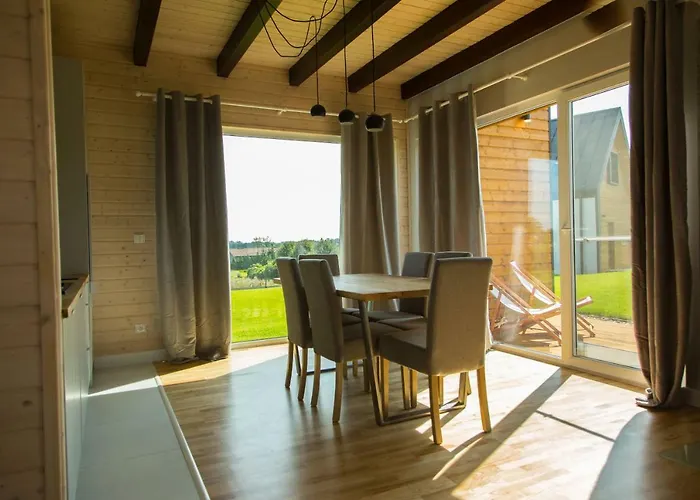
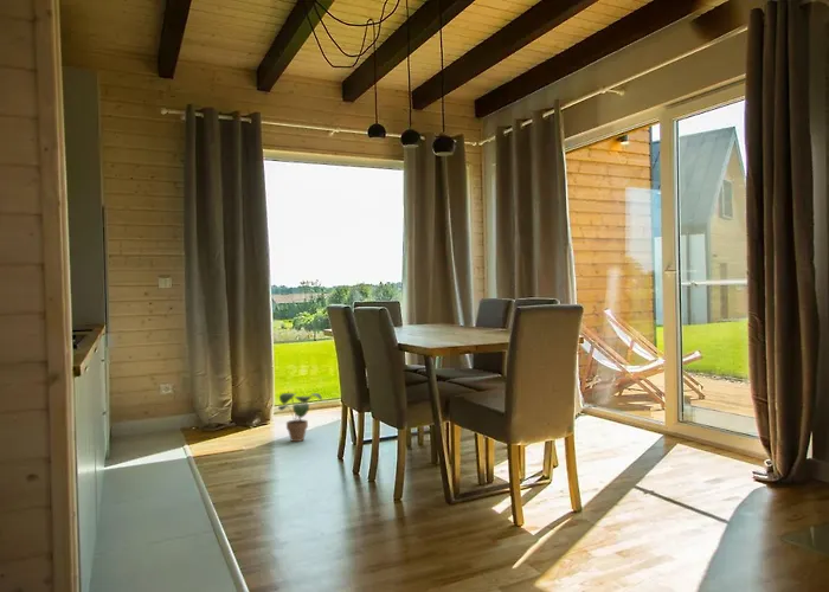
+ potted plant (296, 414)
